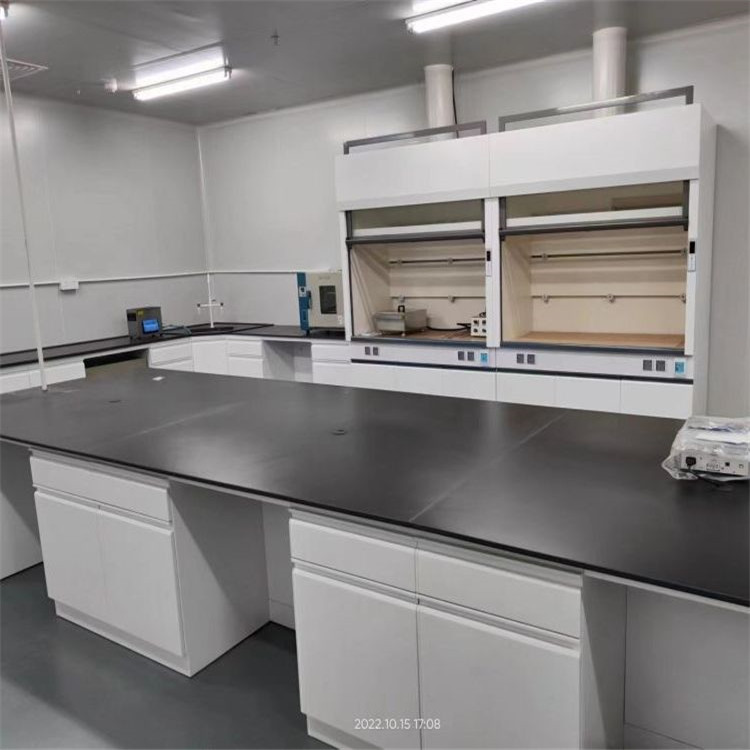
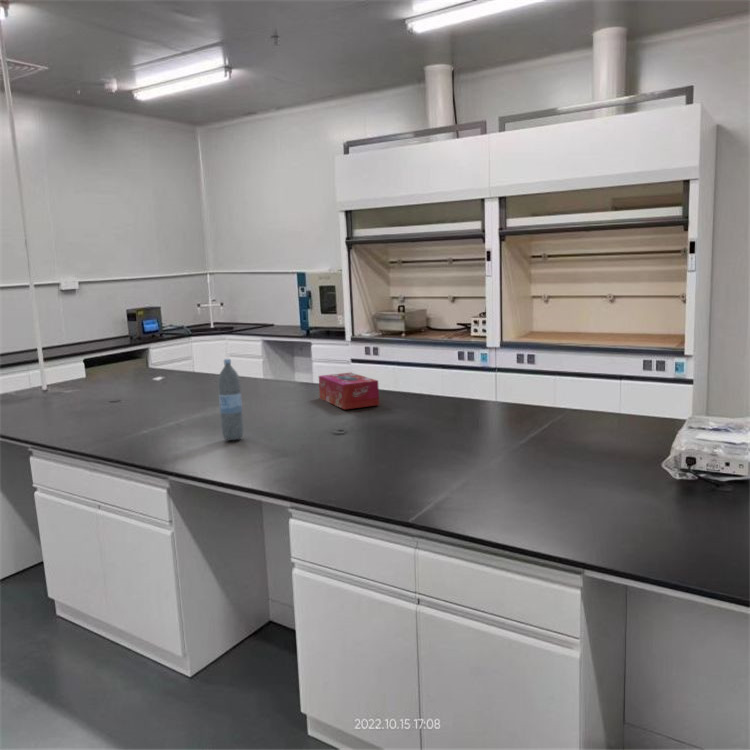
+ water bottle (230, 399)
+ tissue box (347, 389)
